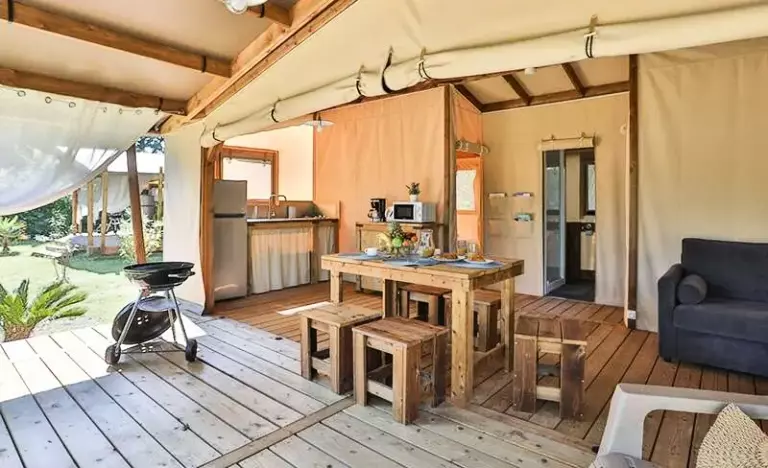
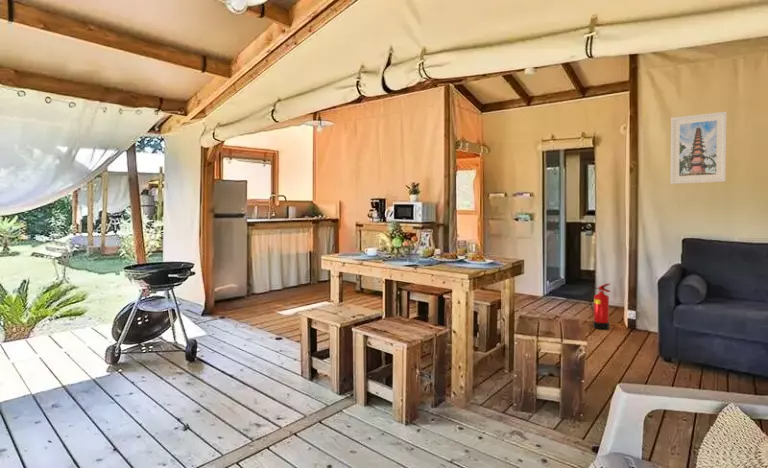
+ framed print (697, 148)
+ fire extinguisher (599, 304)
